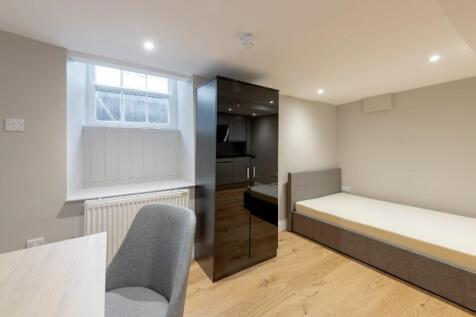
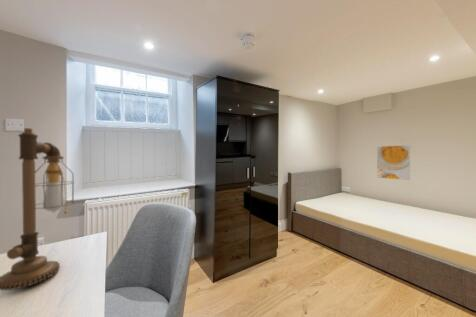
+ desk lamp (40, 203)
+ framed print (392, 162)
